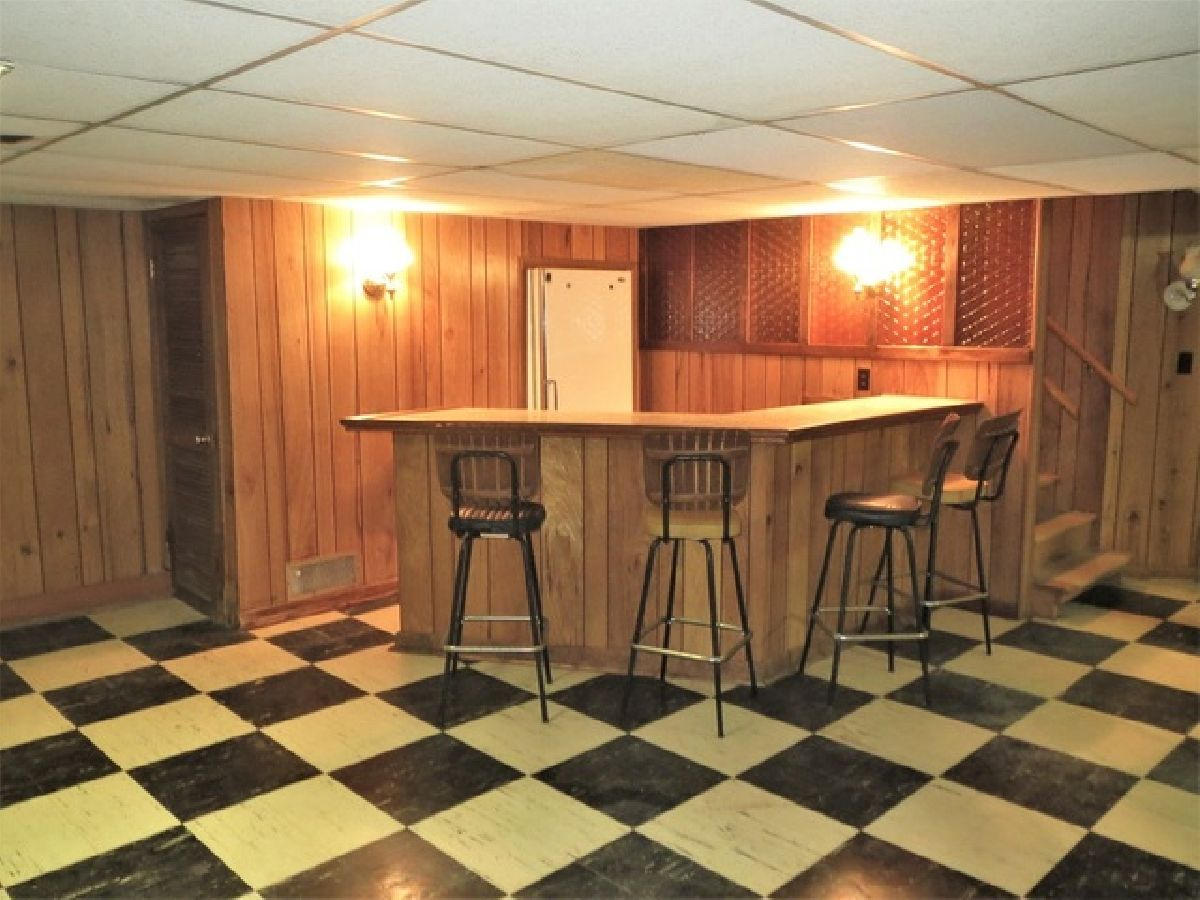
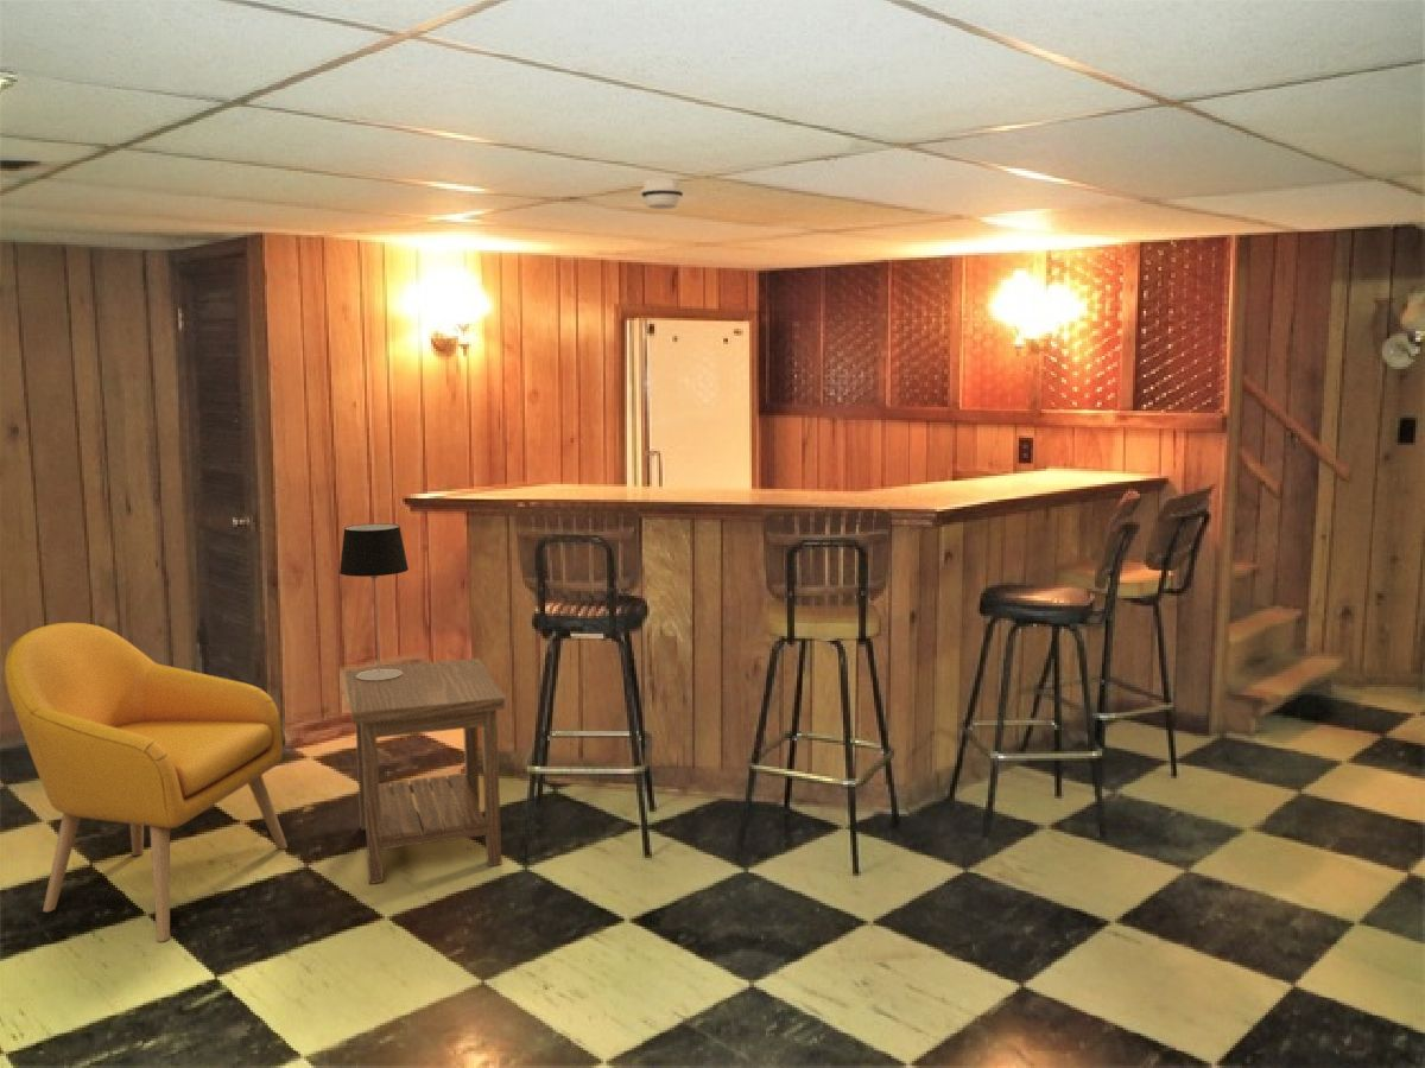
+ armchair (139, 758)
+ table lamp (375, 600)
+ side table (426, 777)
+ smoke detector (661, 193)
